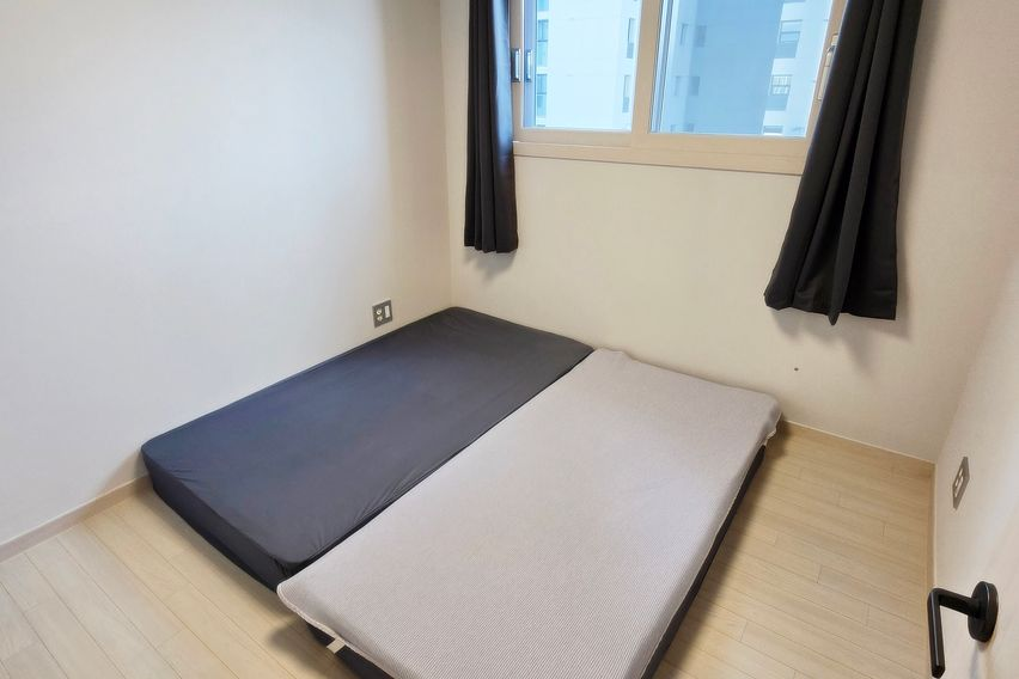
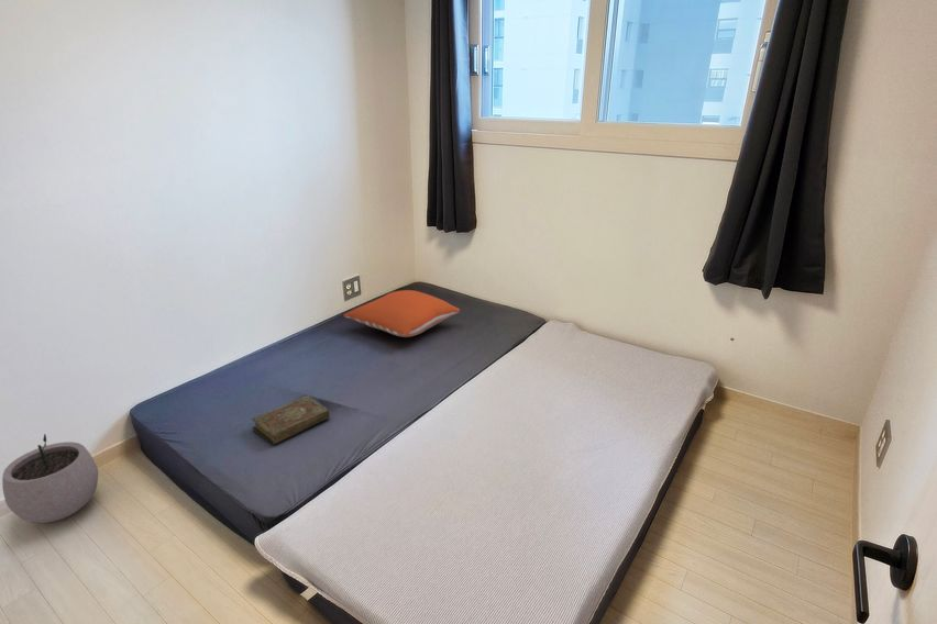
+ pillow (403, 313)
+ plant pot (51, 475)
+ book (291, 419)
